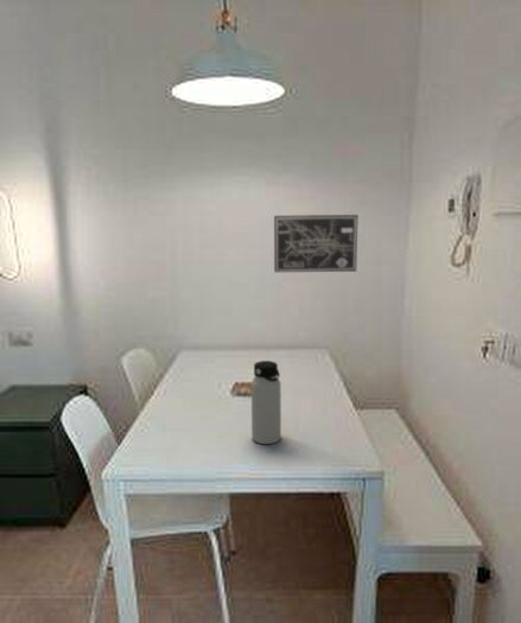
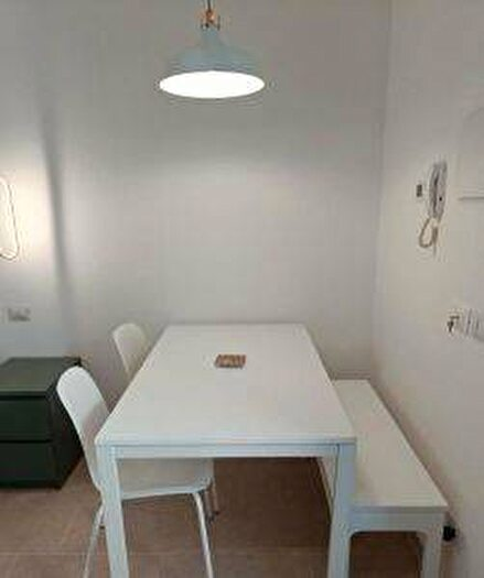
- water bottle (266, 401)
- wall art (314, 243)
